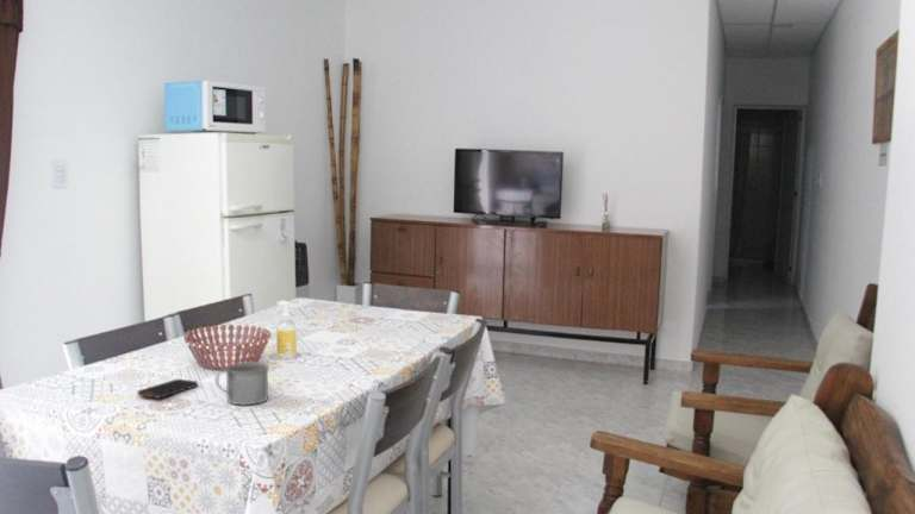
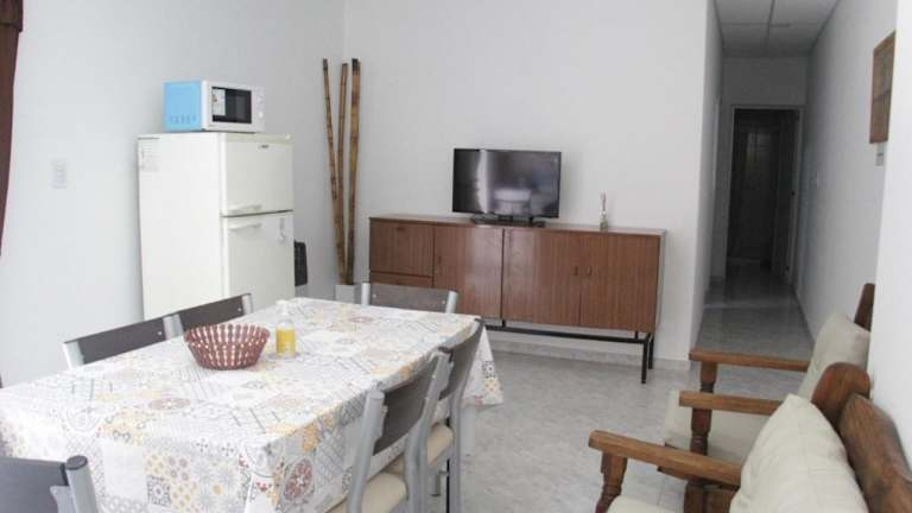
- mug (244, 383)
- smartphone (168, 388)
